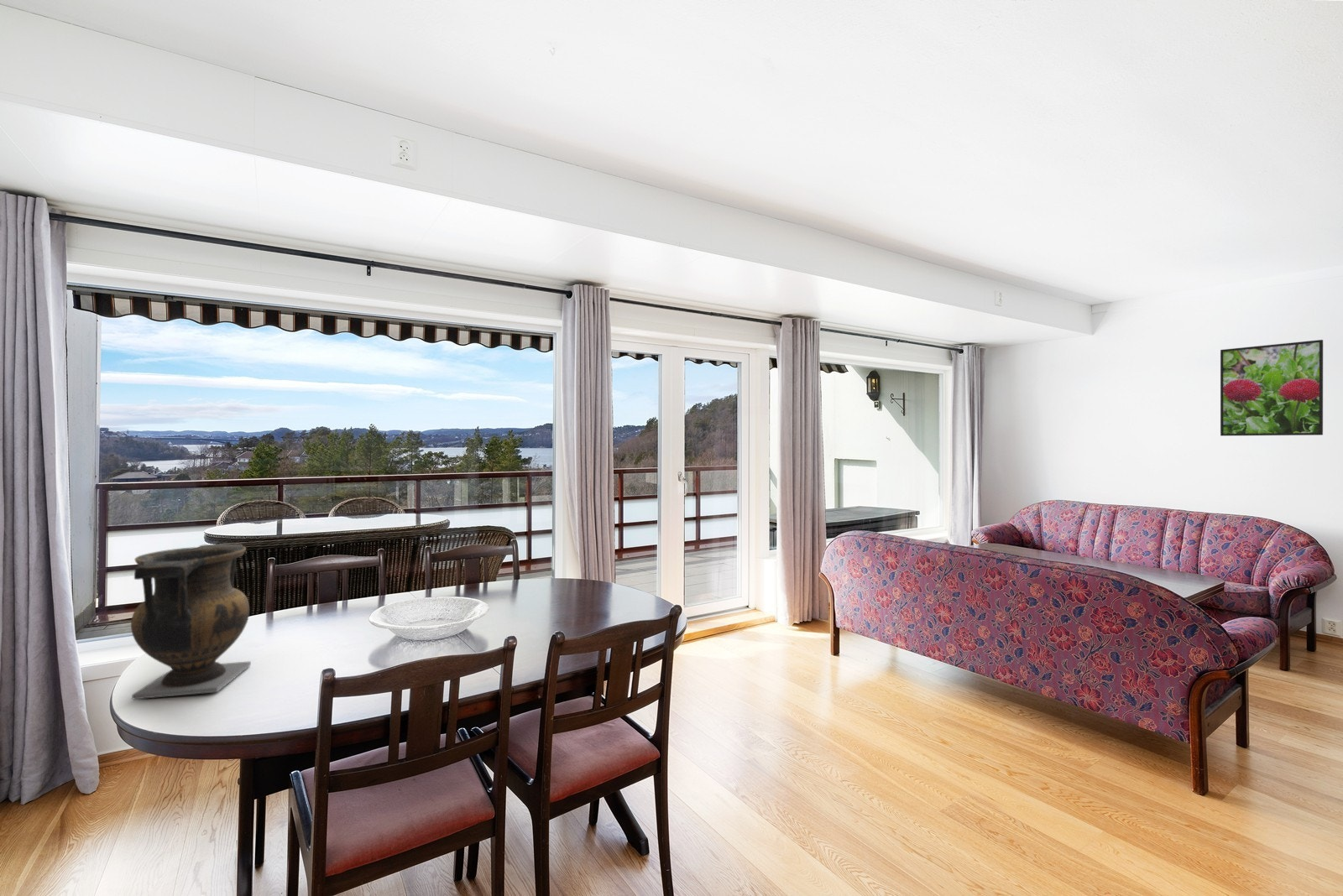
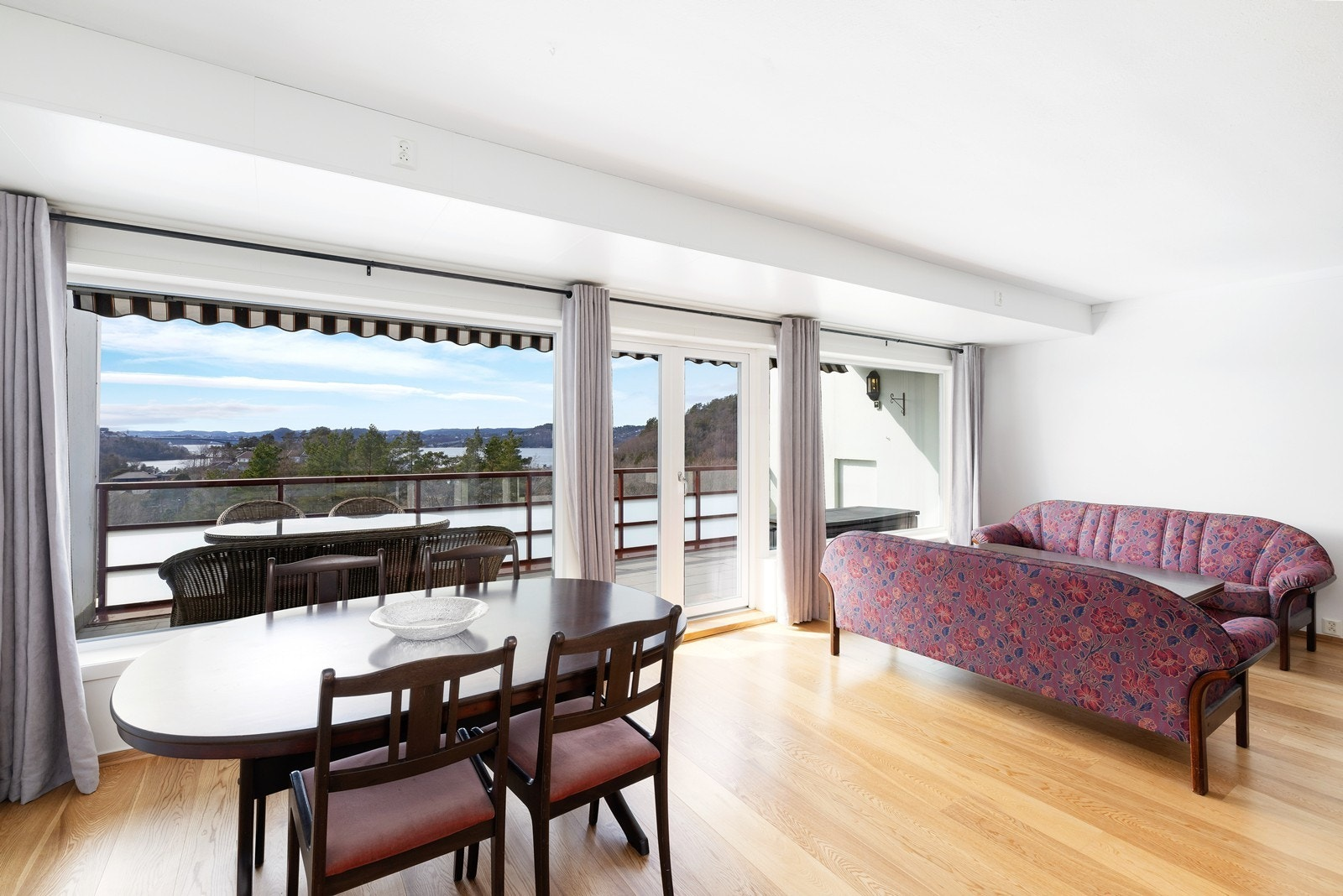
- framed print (1269, 390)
- vase (193, 617)
